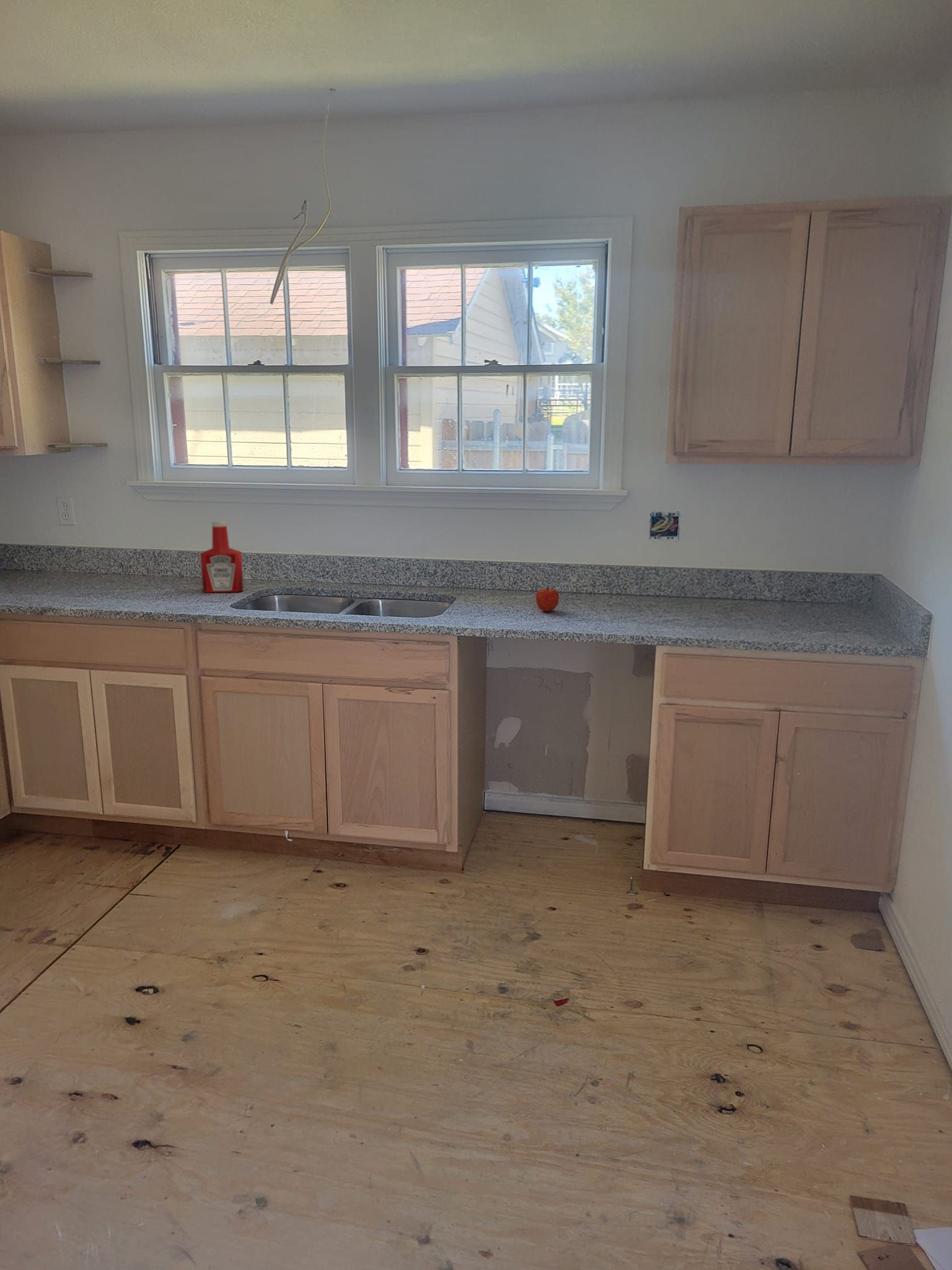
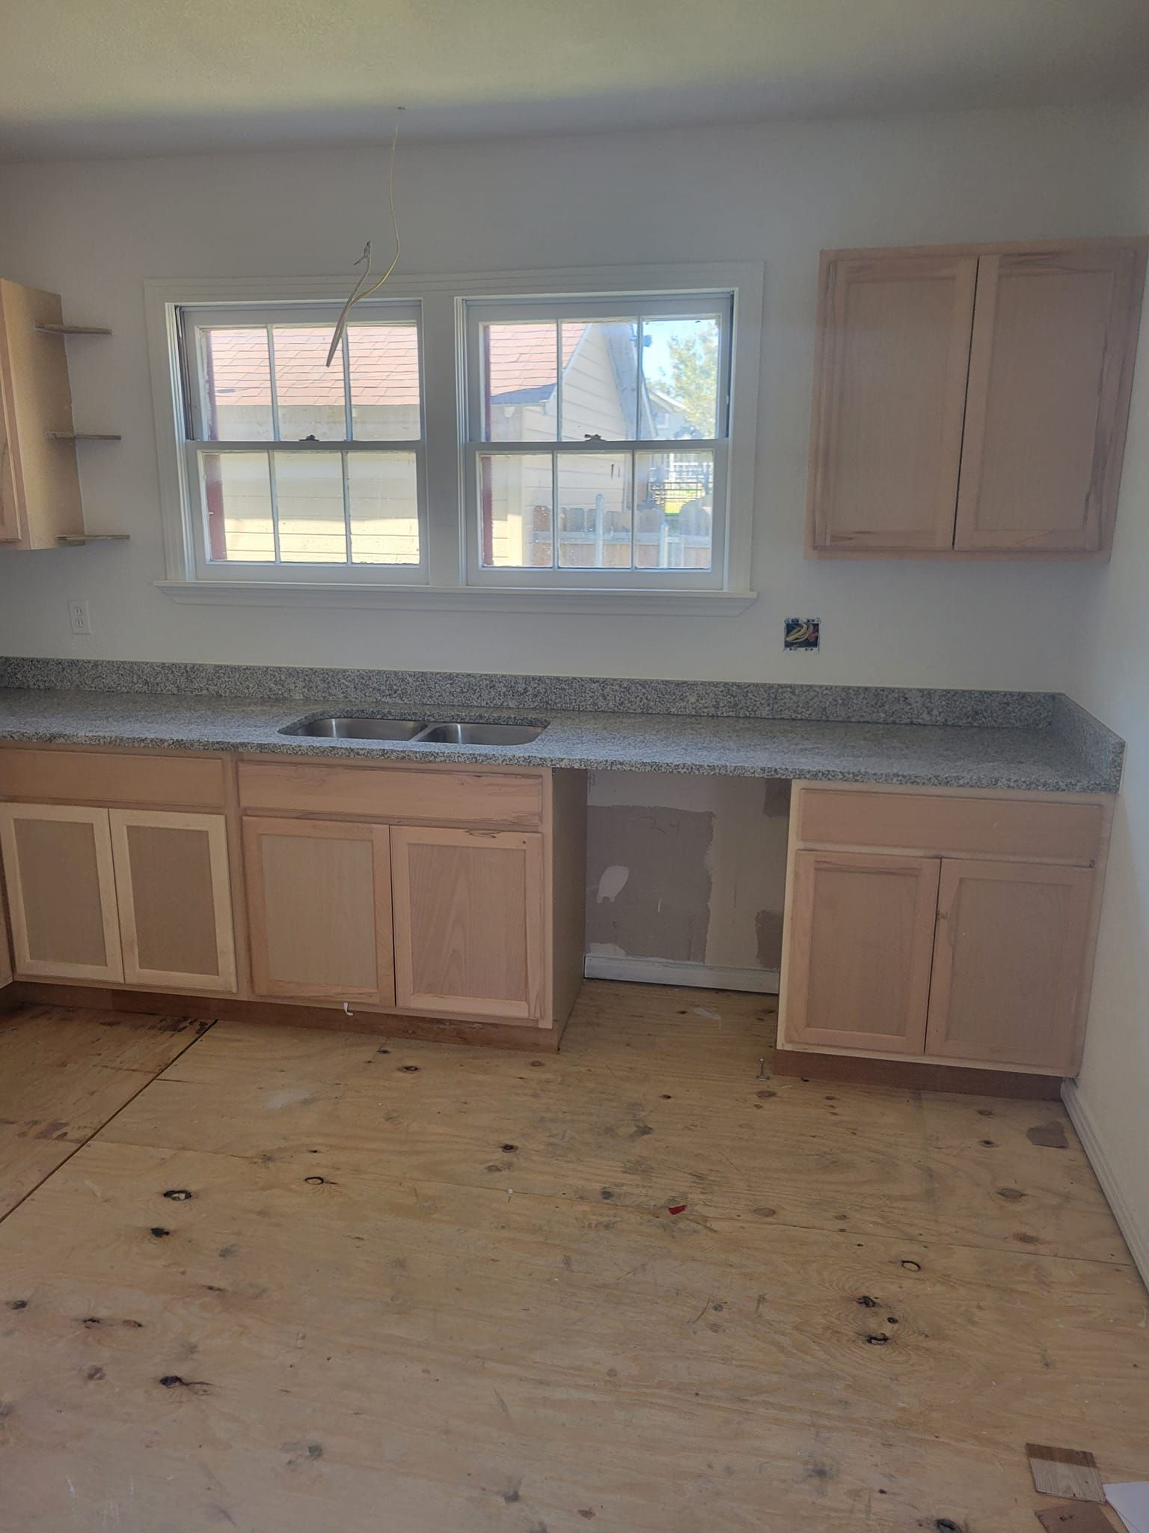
- fruit (547, 598)
- soap bottle (221, 556)
